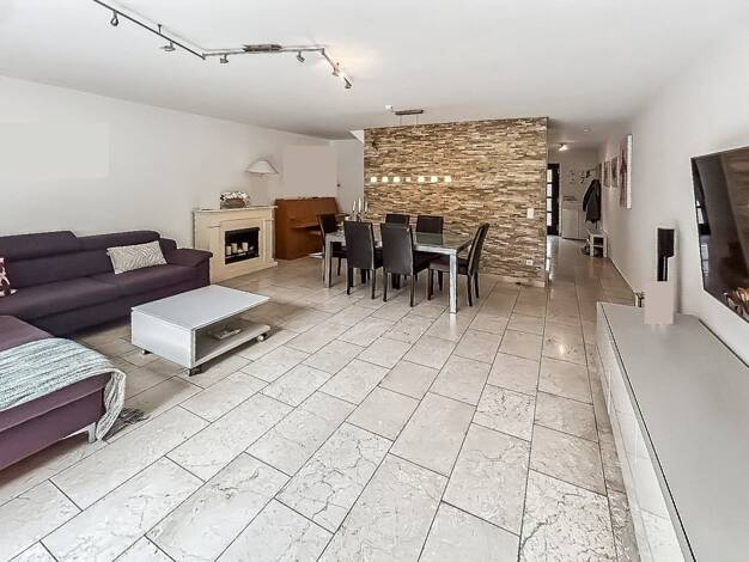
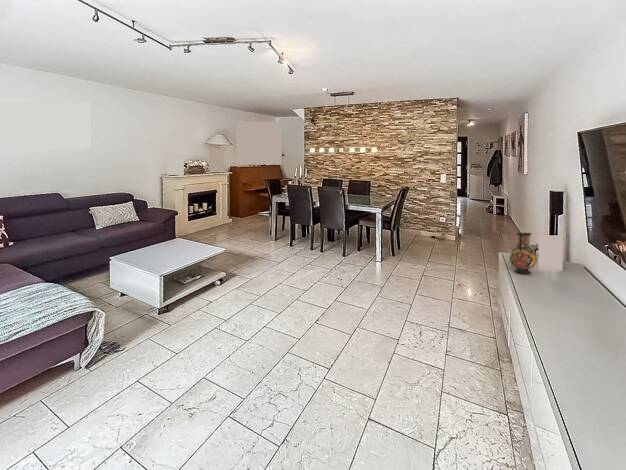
+ vase (523, 252)
